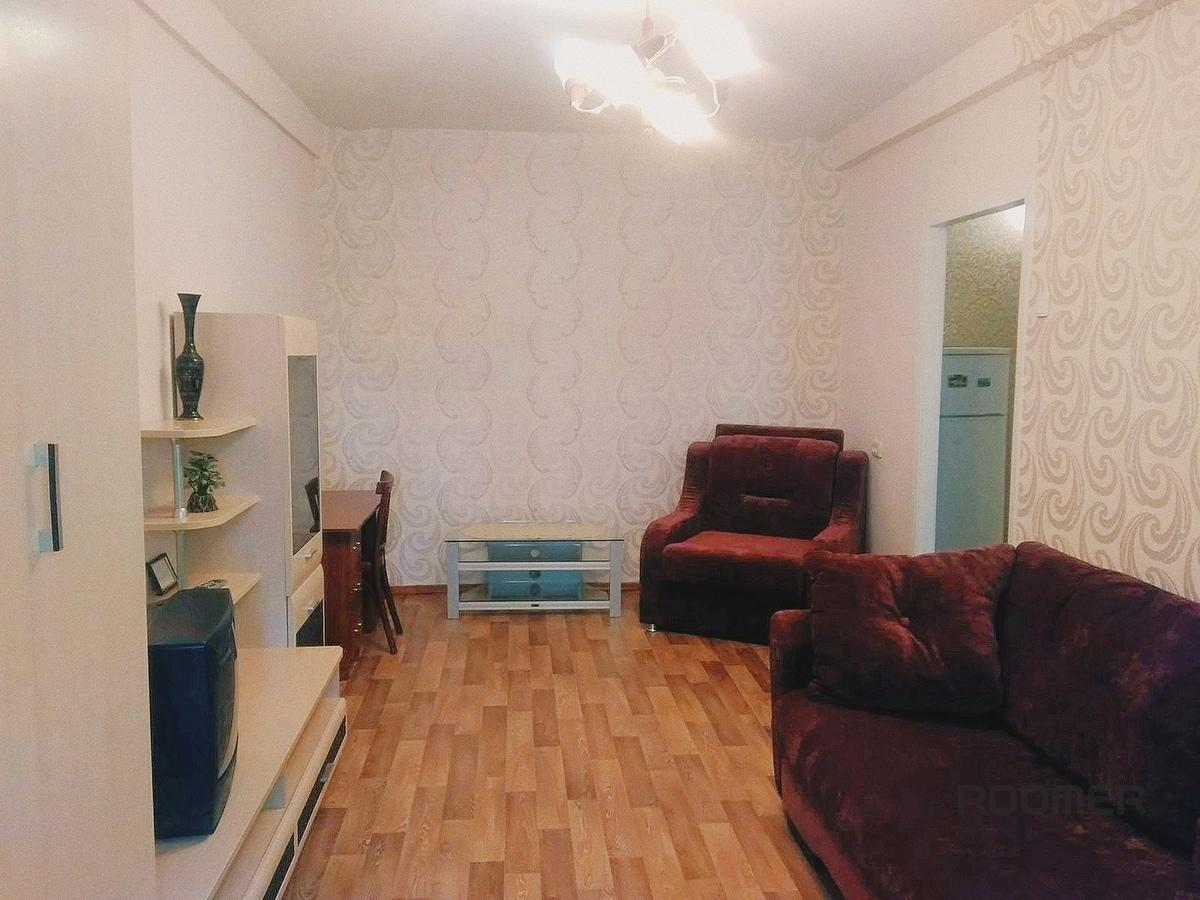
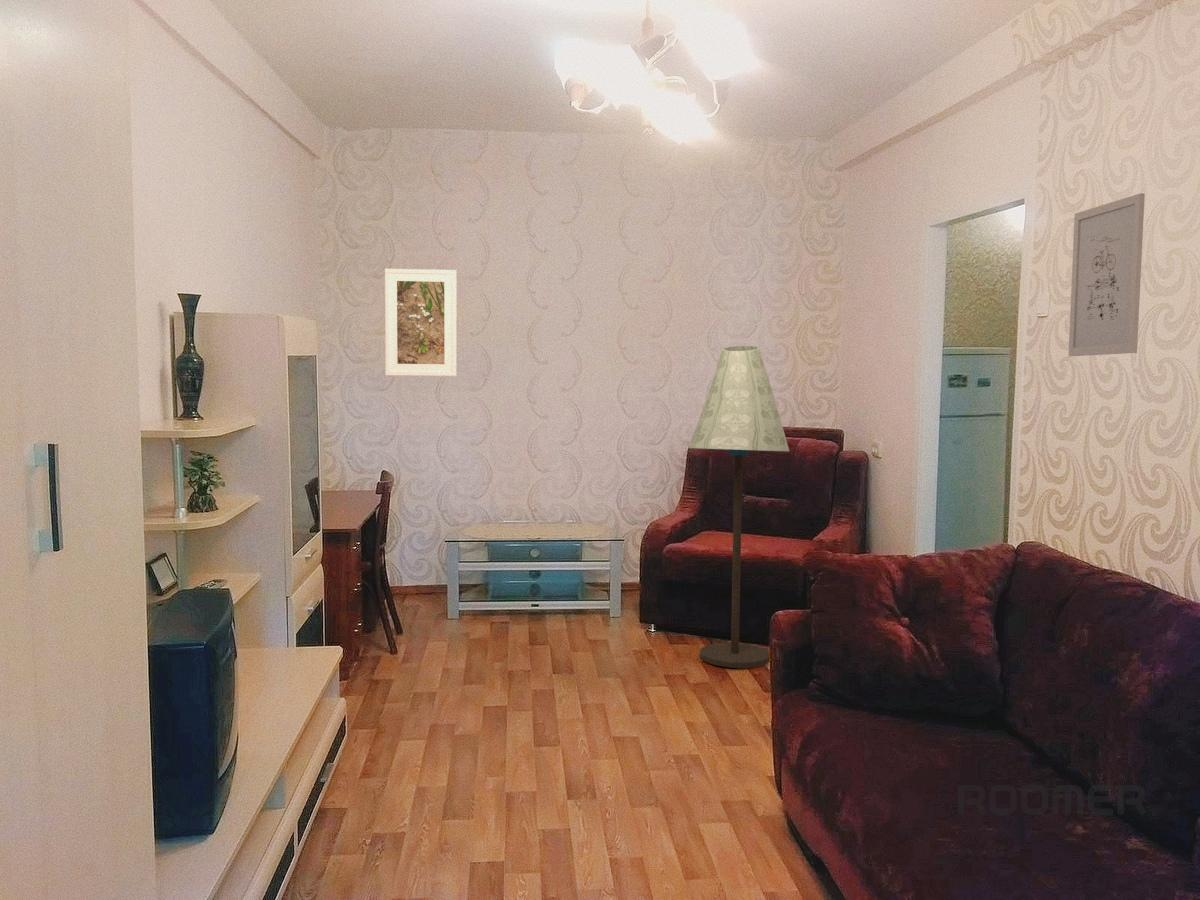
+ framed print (420, 322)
+ wall art (1104, 279)
+ floor lamp (737, 503)
